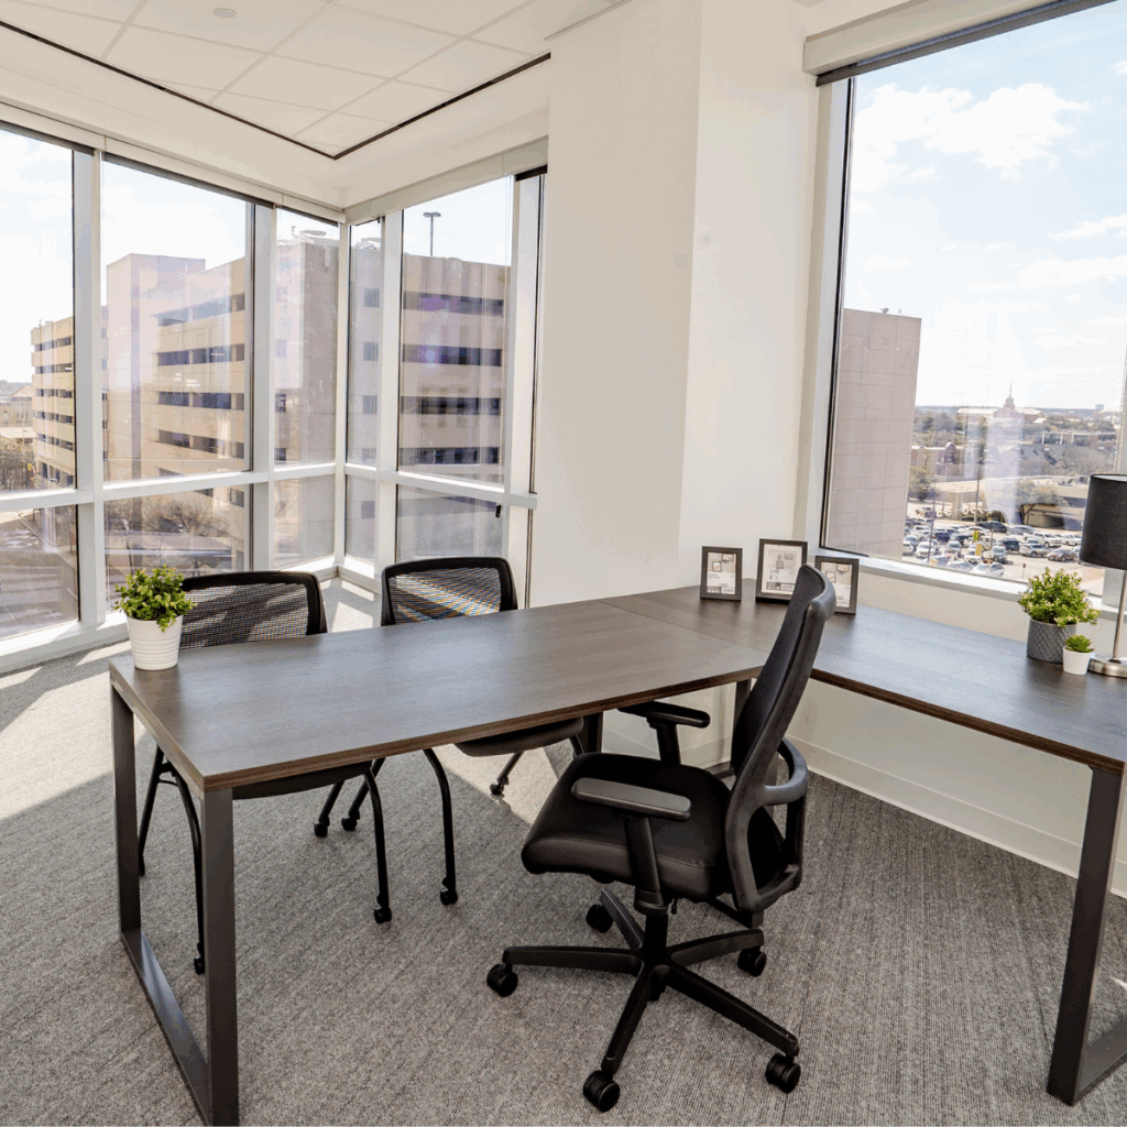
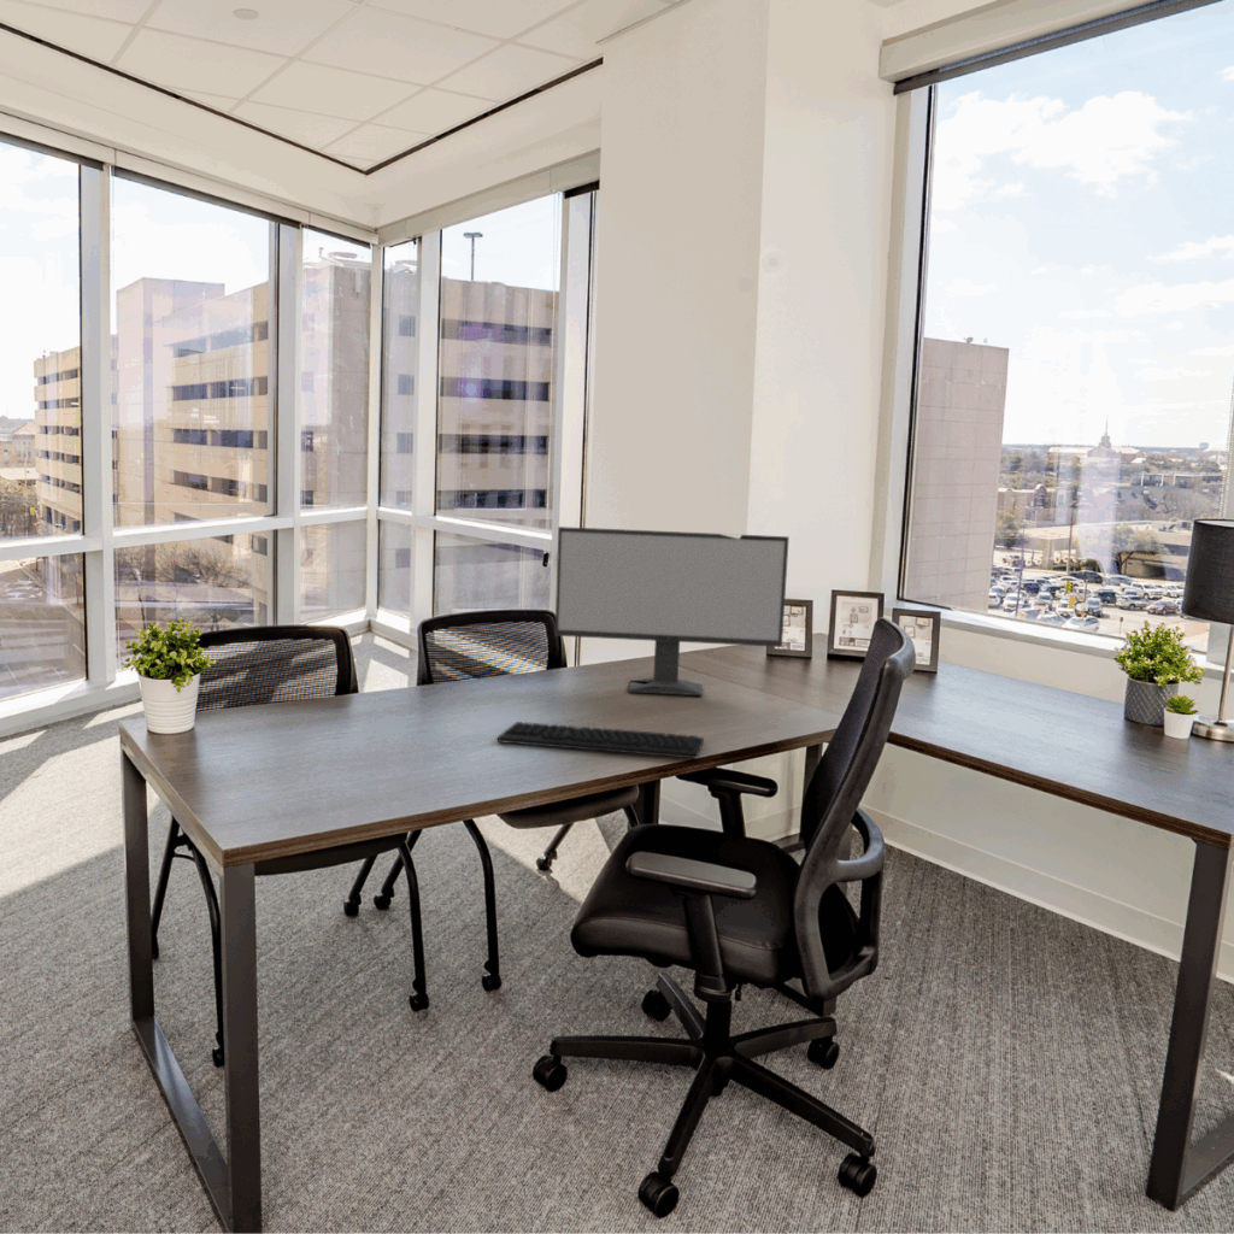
+ keyboard (601, 738)
+ computer monitor (670, 610)
